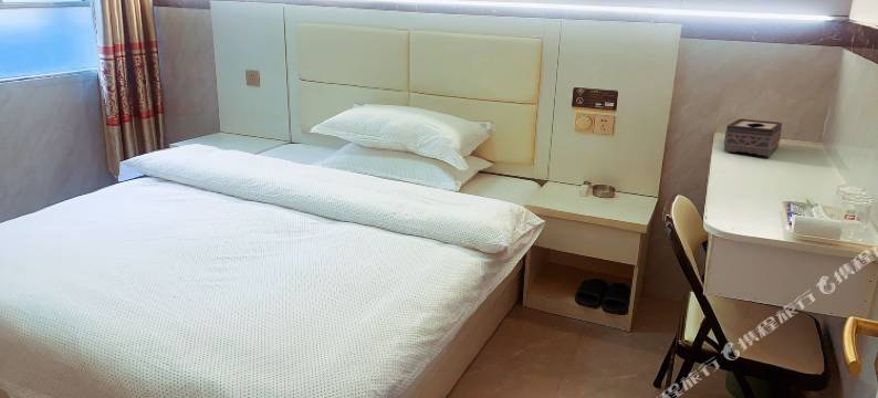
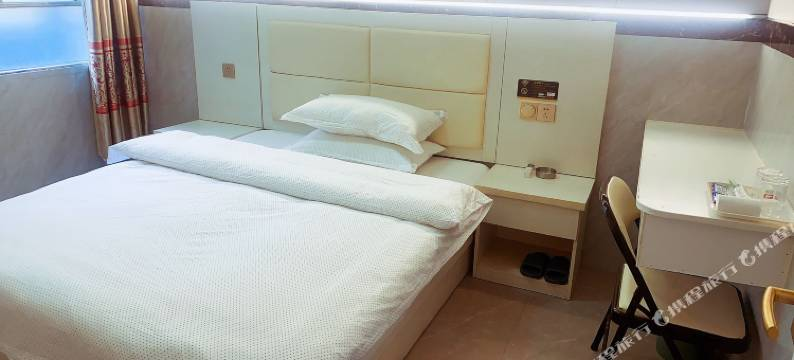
- tissue box (753, 136)
